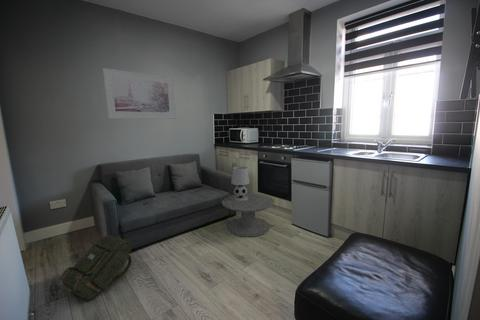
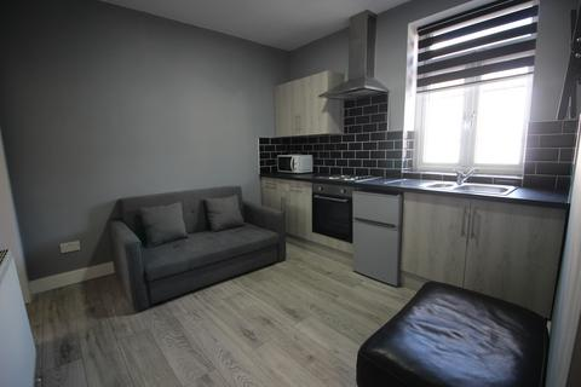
- backpack (100, 264)
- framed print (143, 96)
- table lamp (240, 183)
- side table (248, 213)
